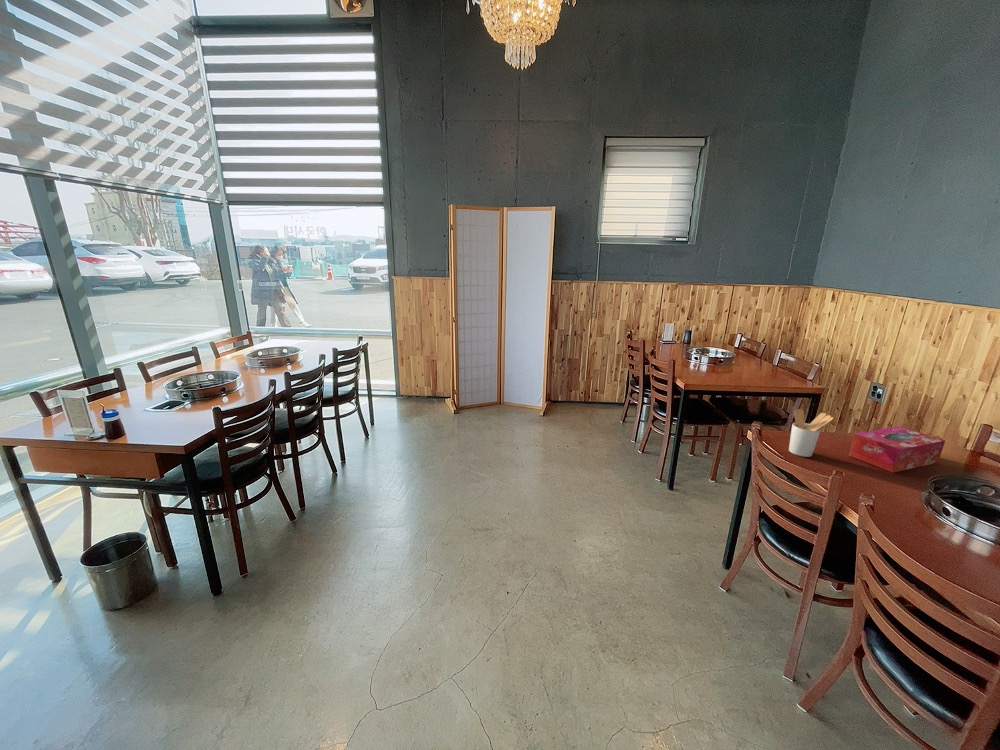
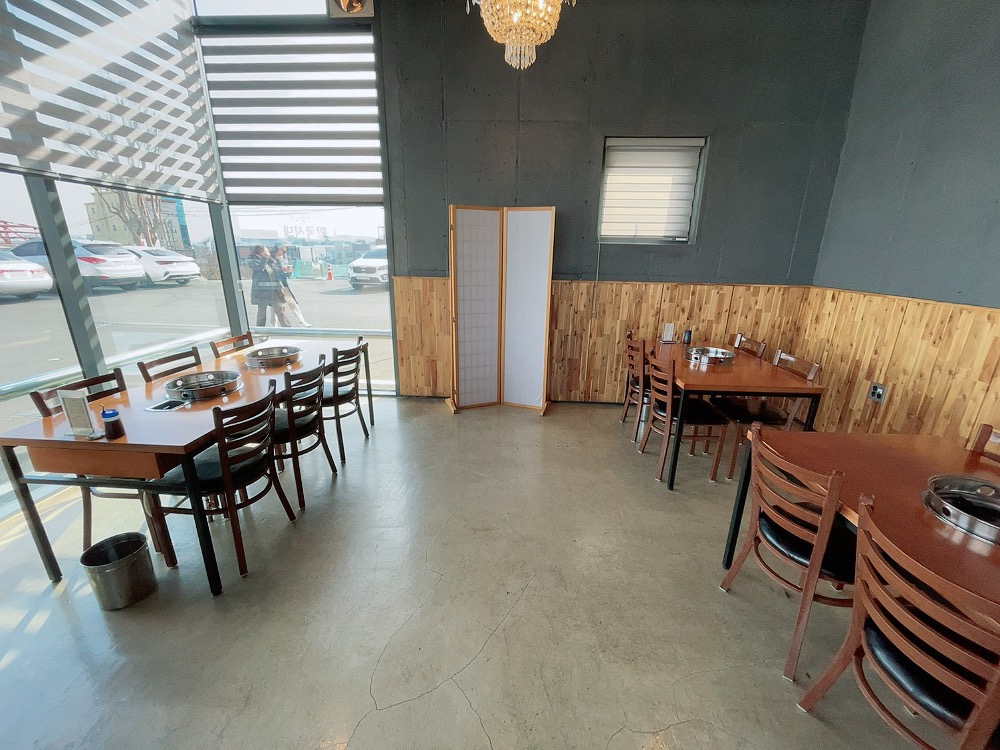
- tissue box (896, 447)
- utensil holder (810, 433)
